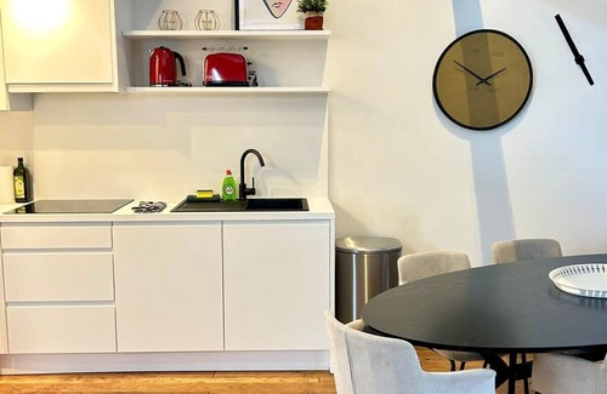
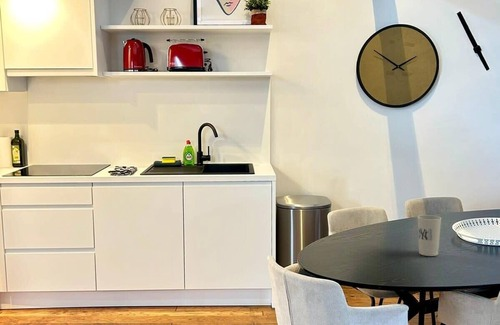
+ cup (428, 235)
